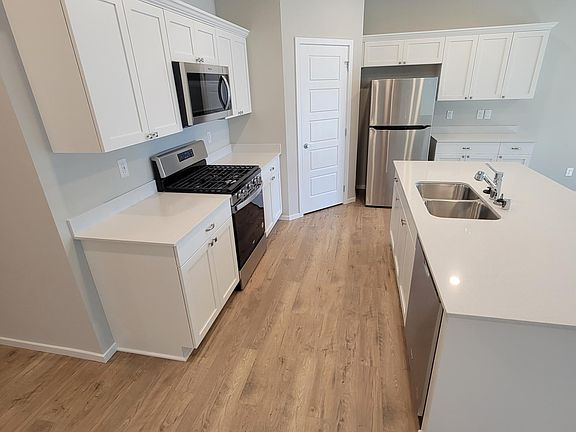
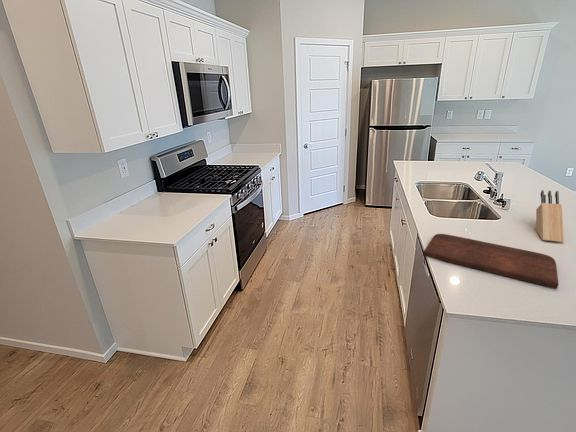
+ knife block (550, 214)
+ cutting board (487, 256)
